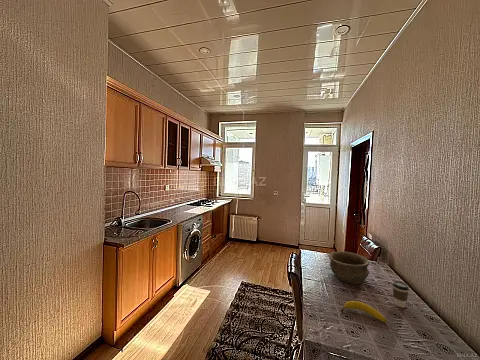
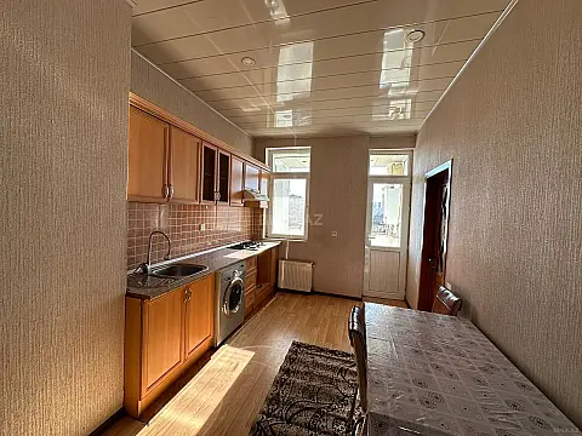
- bowl (348, 267)
- coffee cup (400, 294)
- fruit (362, 309)
